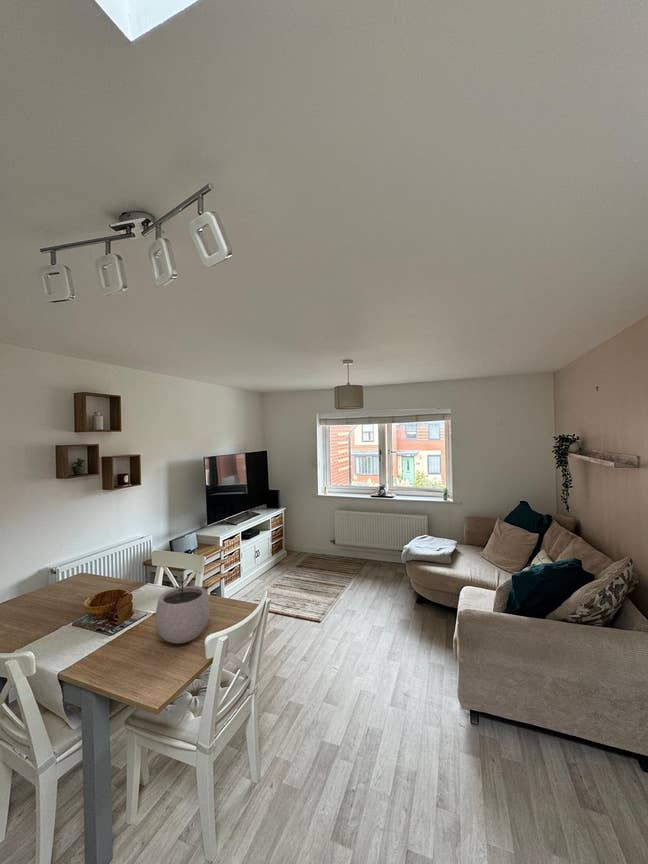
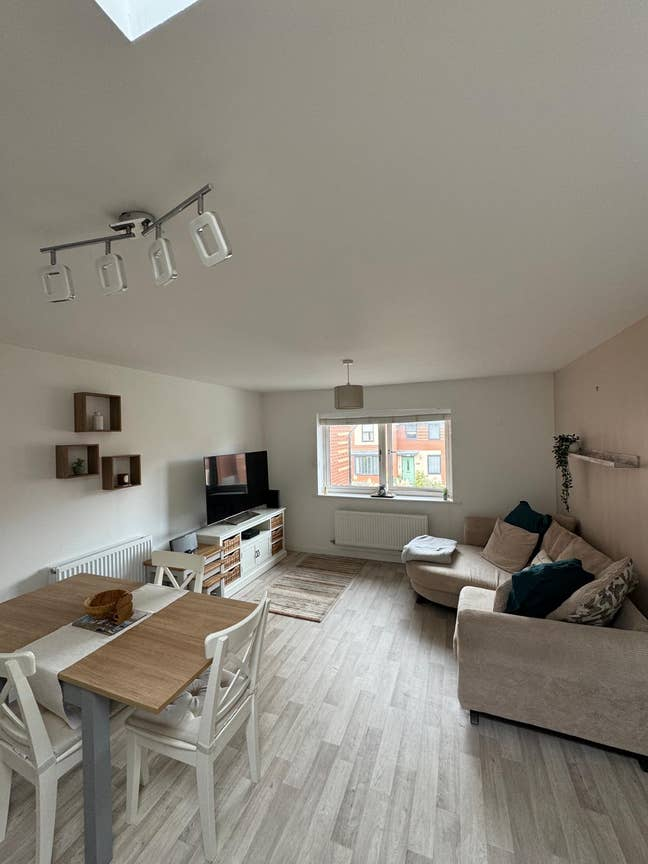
- plant pot (183, 606)
